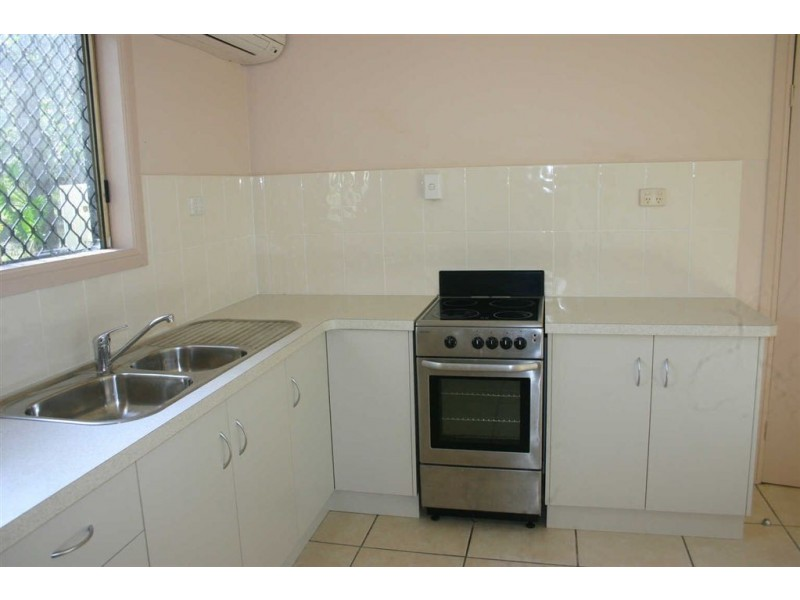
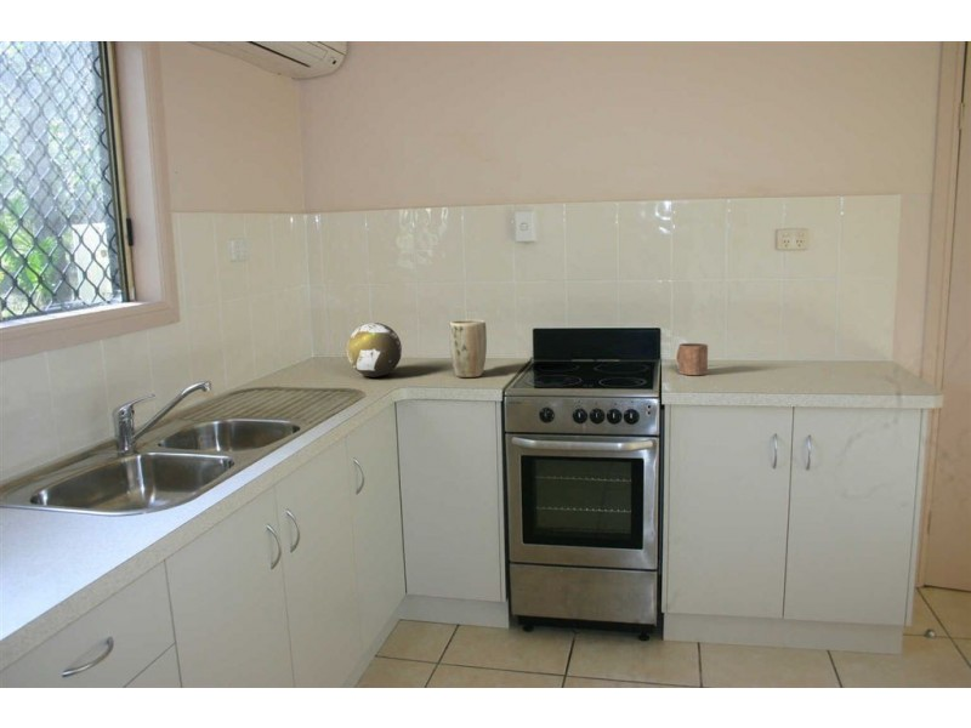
+ plant pot (467, 348)
+ decorative orb (374, 349)
+ mug (688, 358)
